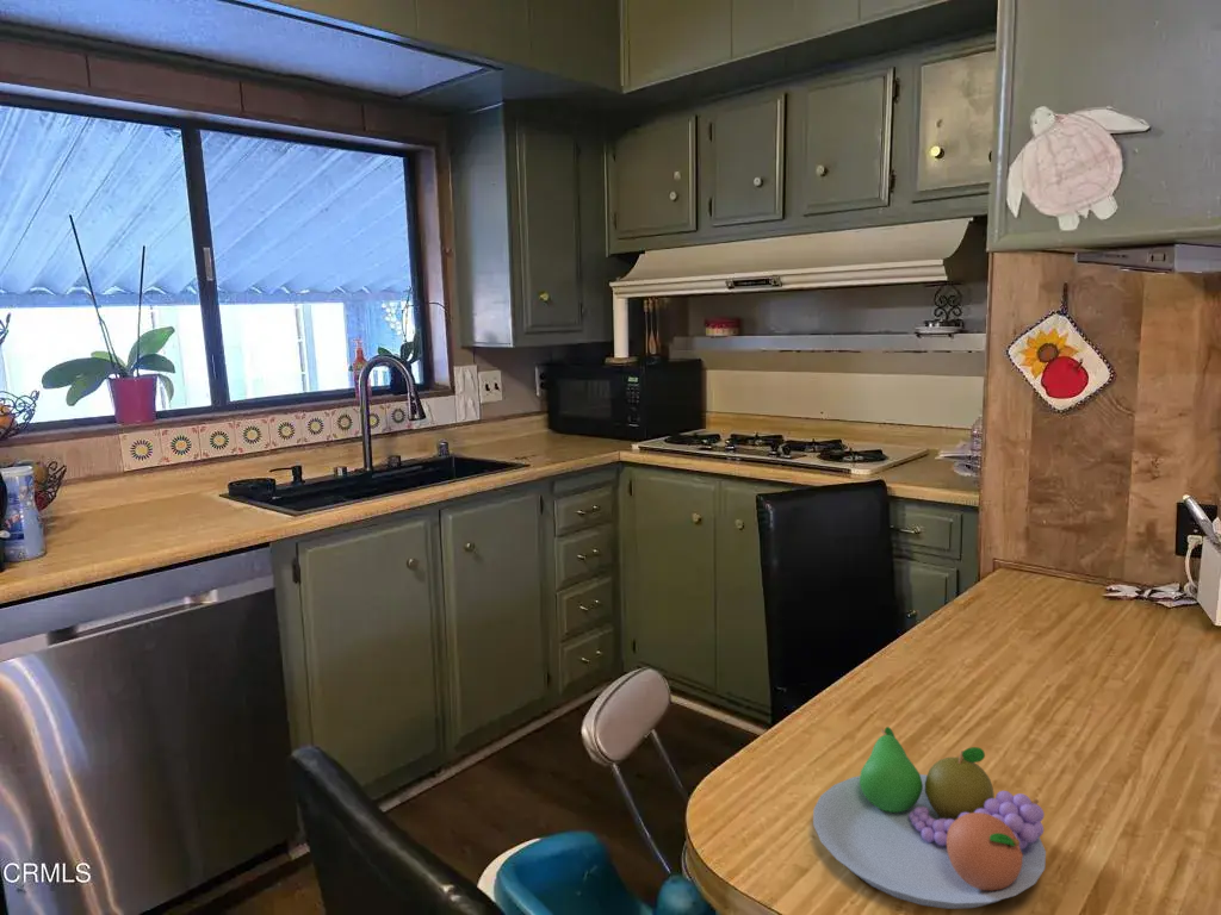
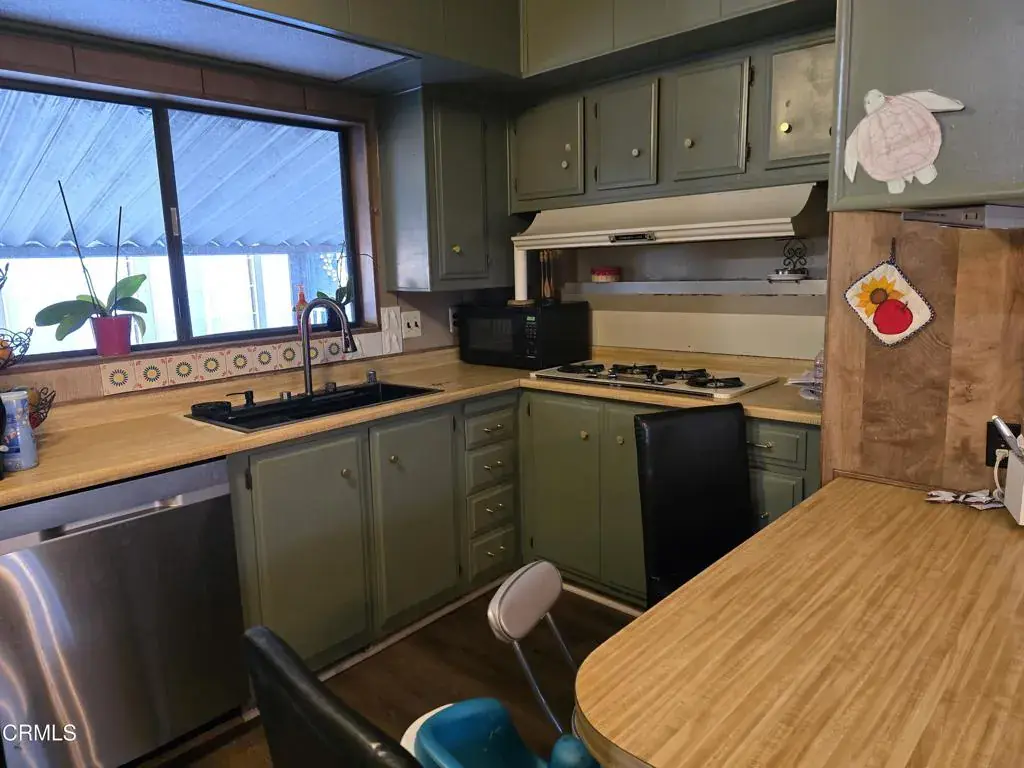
- fruit bowl (924, 804)
